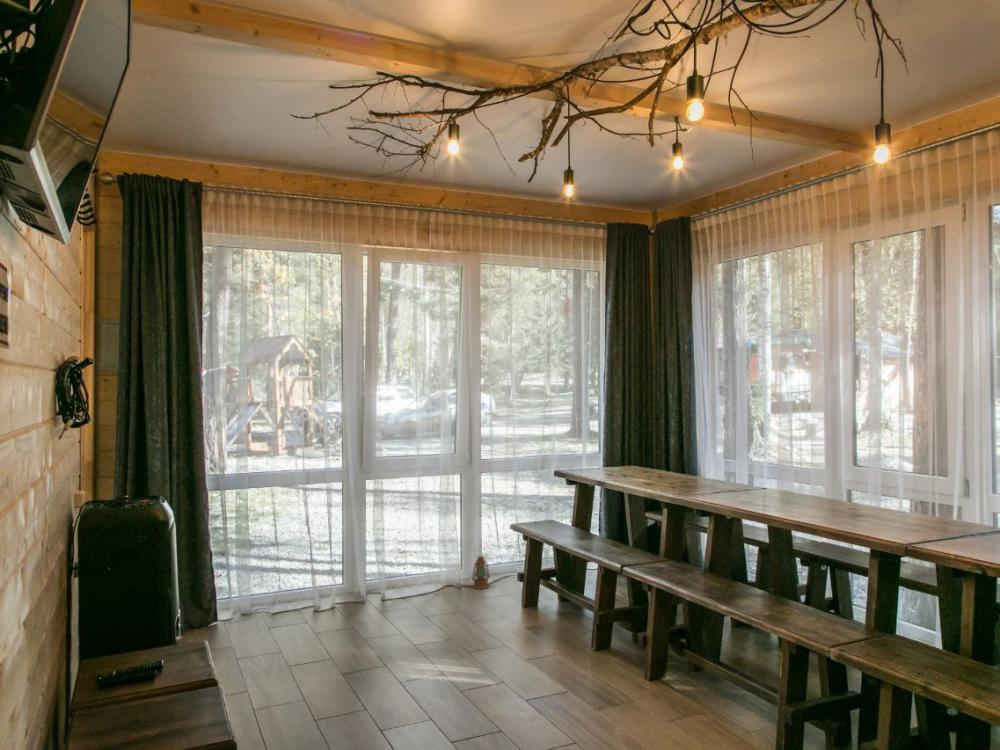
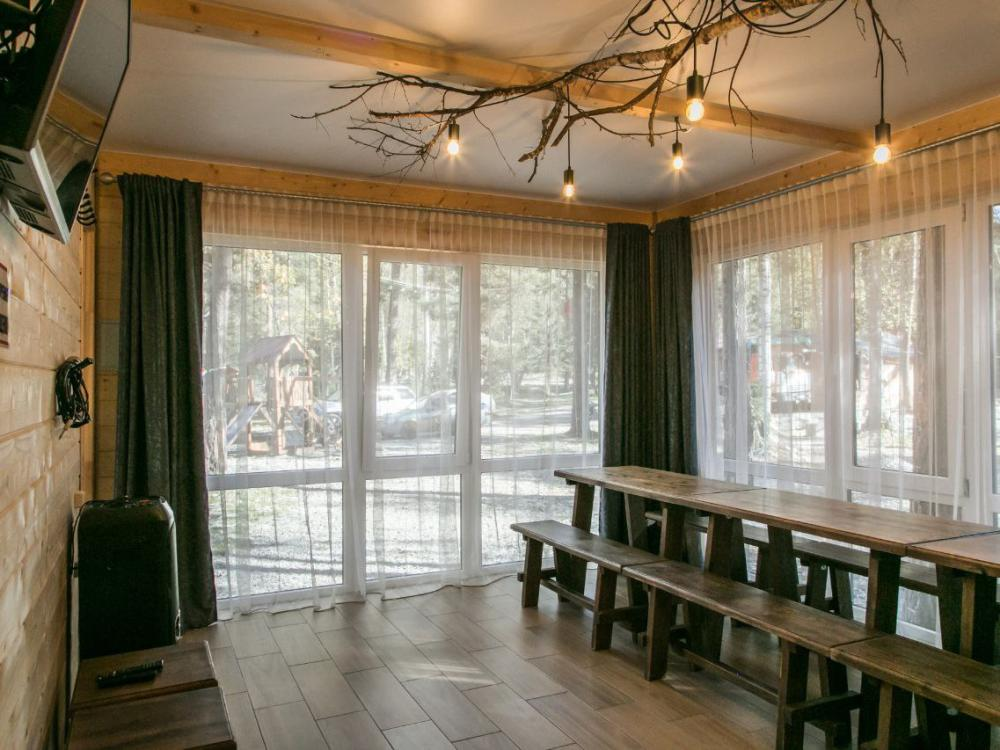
- lantern (480, 566)
